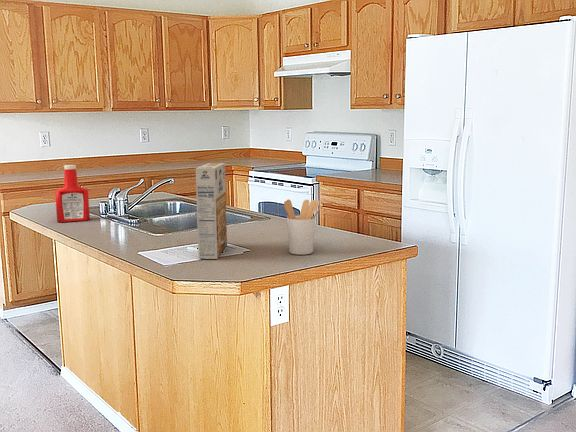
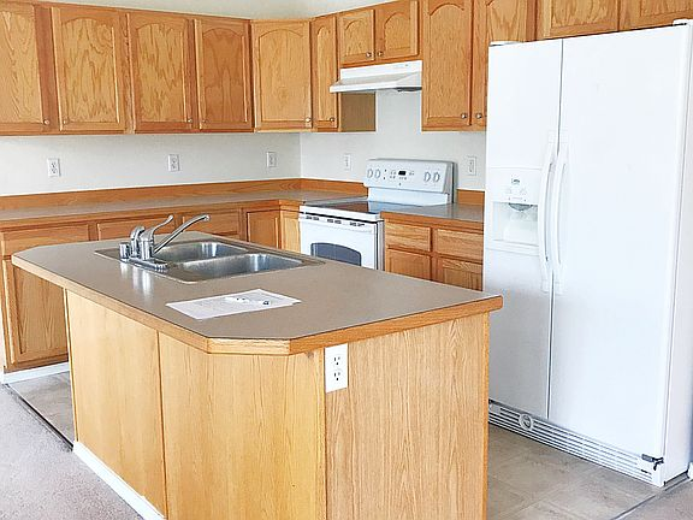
- soap bottle (71, 192)
- cereal box (212, 209)
- utensil holder (304, 225)
